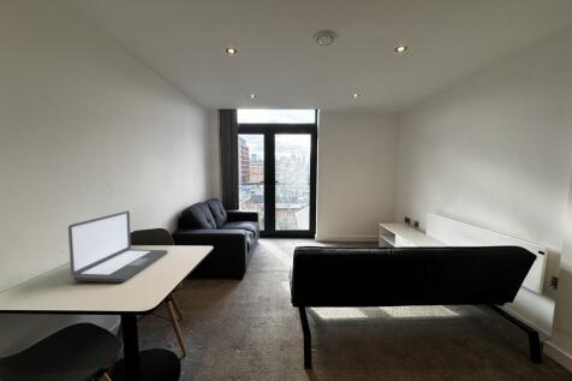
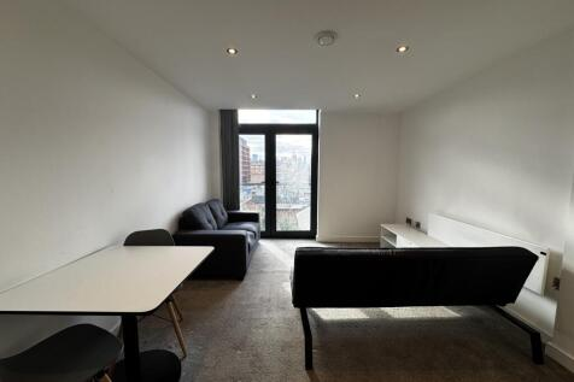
- laptop (125, 242)
